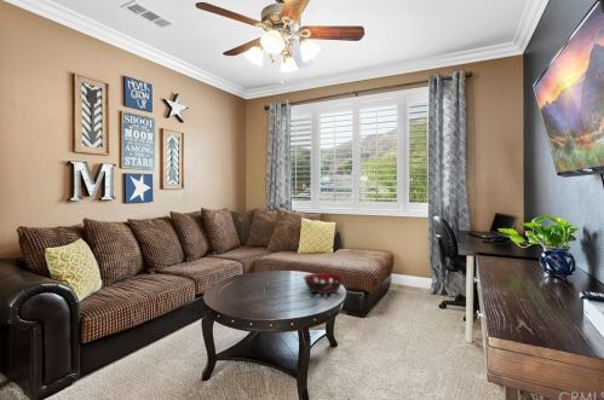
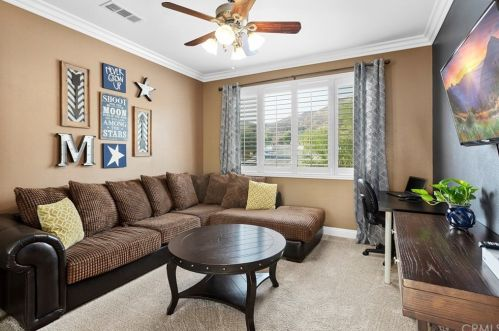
- decorative bowl (323, 283)
